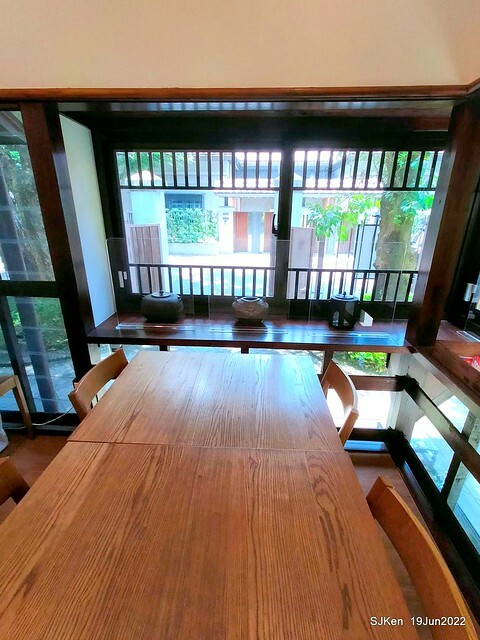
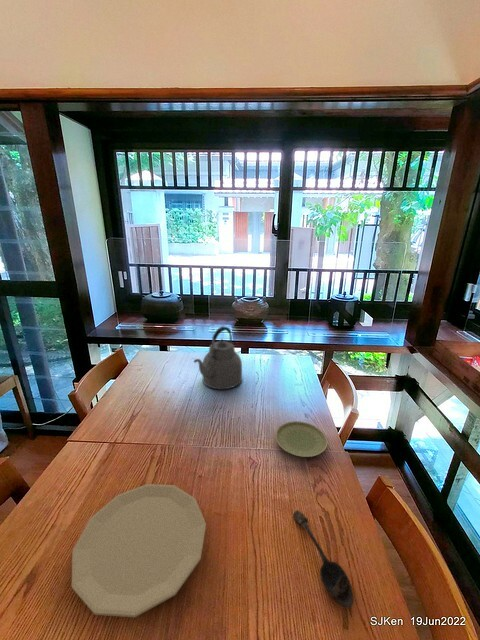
+ plate (300, 440)
+ plate (142, 541)
+ kettle (215, 357)
+ spoon (320, 550)
